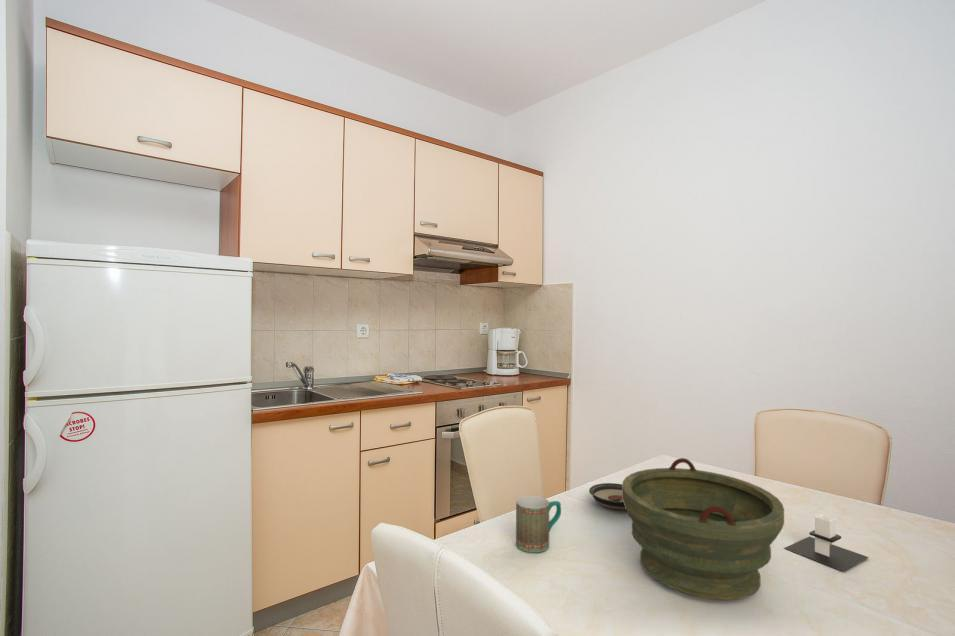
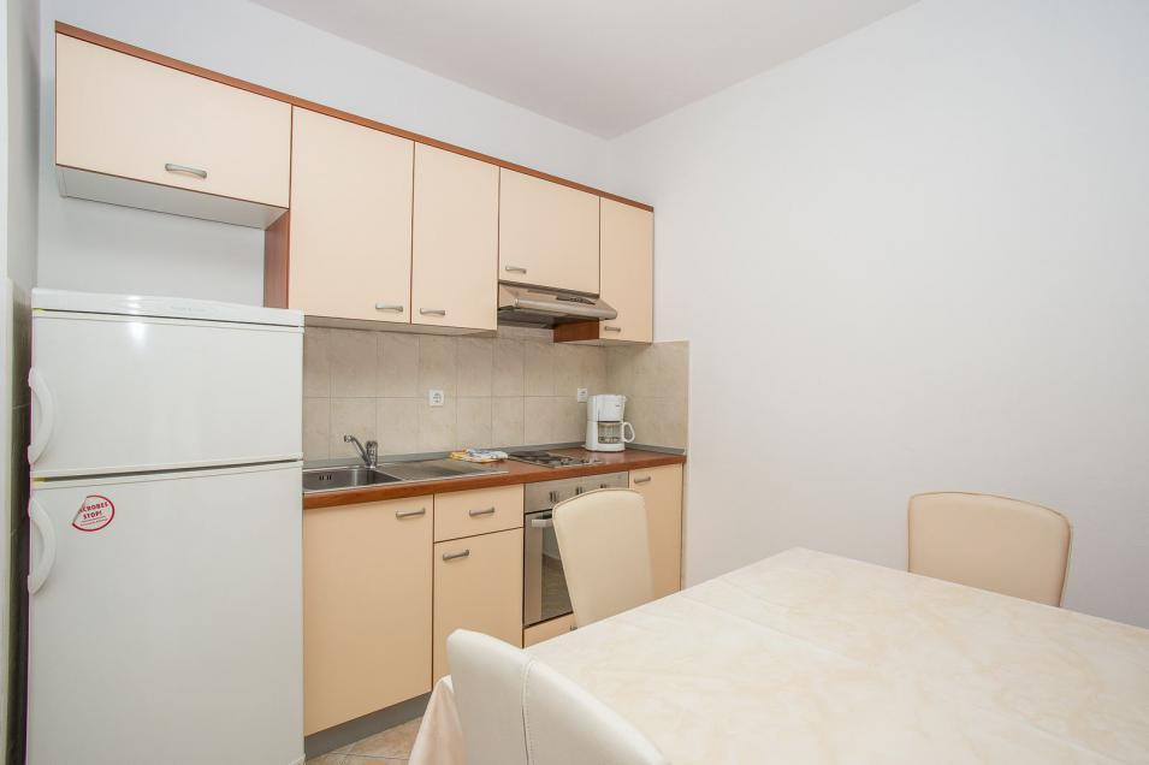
- architectural model (825, 535)
- mug (539, 521)
- saucer (616, 498)
- bowl (697, 525)
